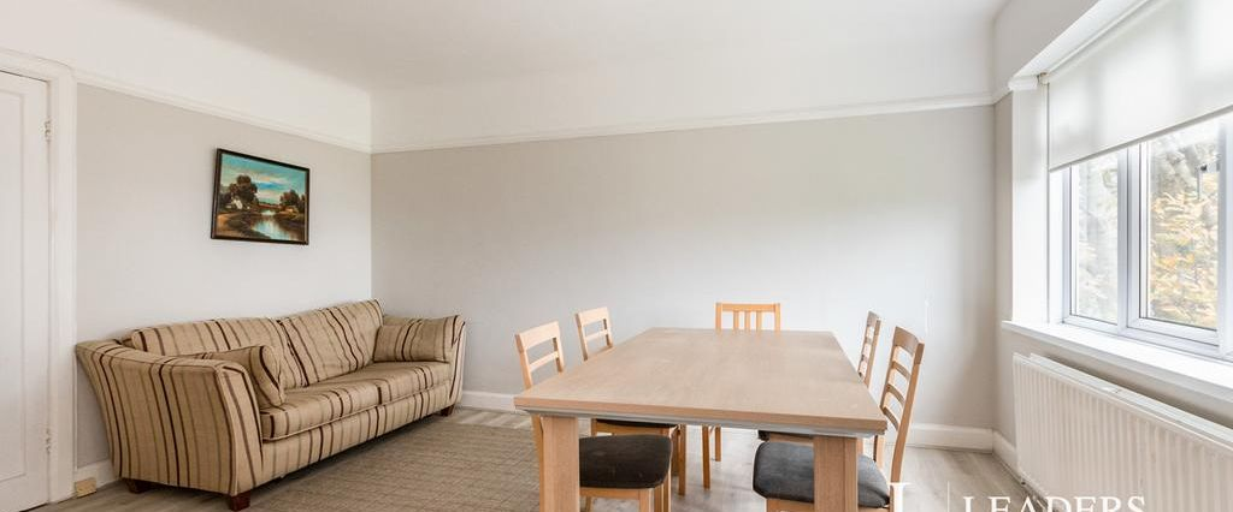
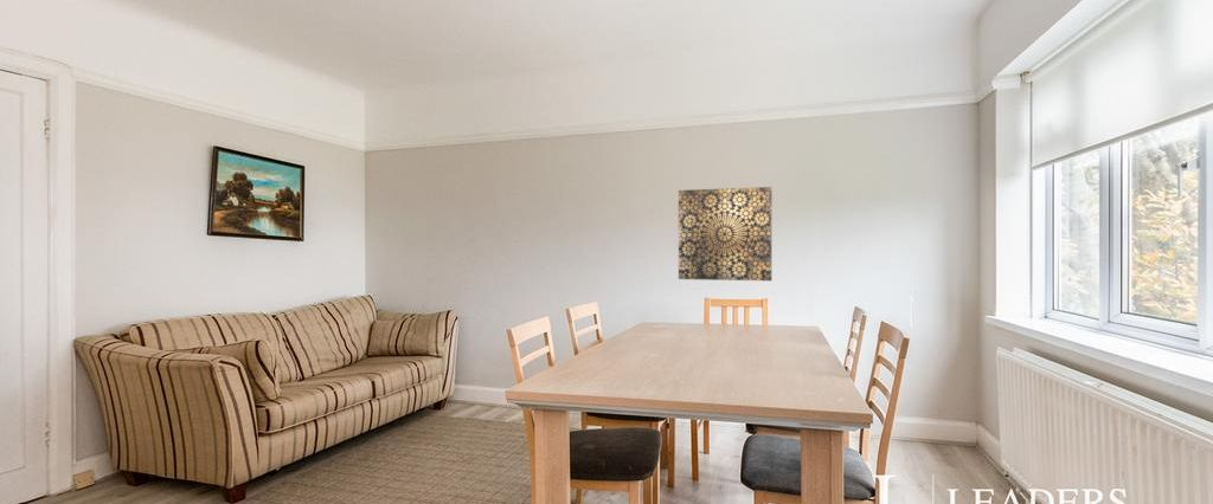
+ wall art (724, 234)
